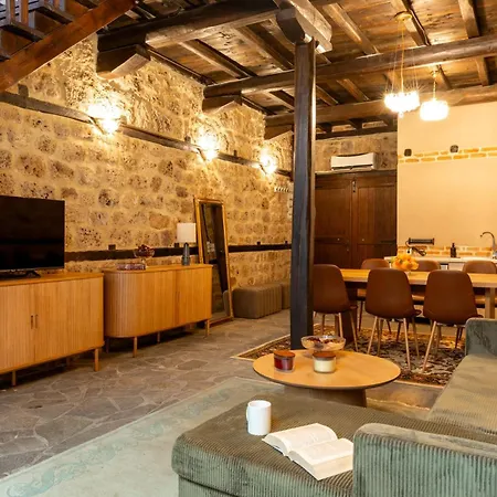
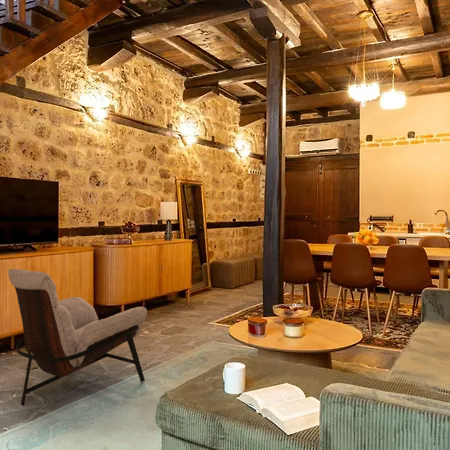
+ lounge chair (78, 325)
